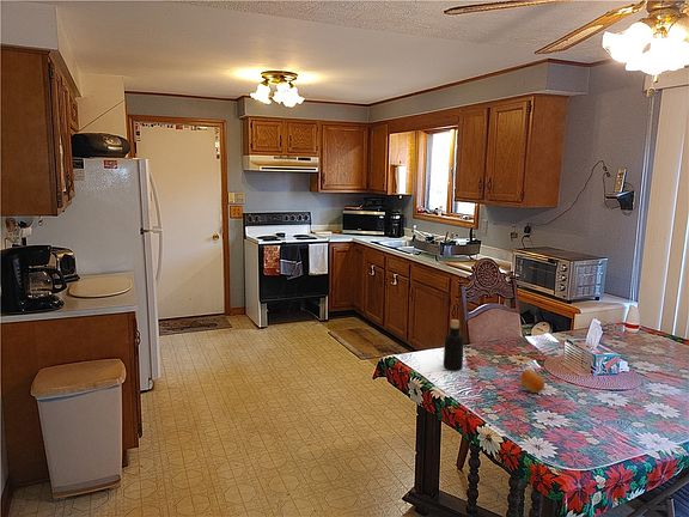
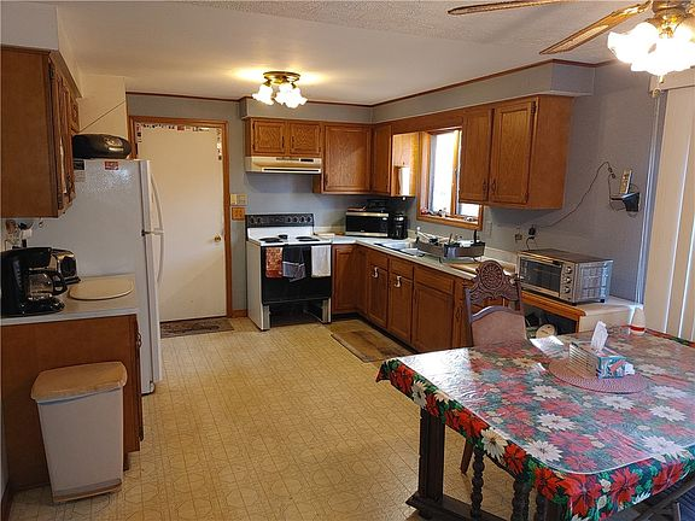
- bottle (453, 343)
- fruit (532, 381)
